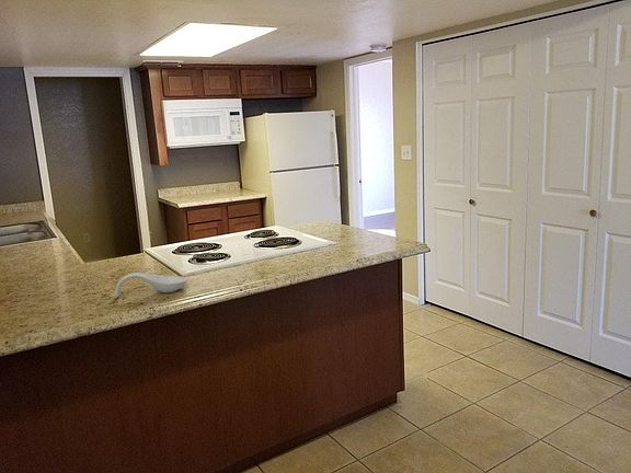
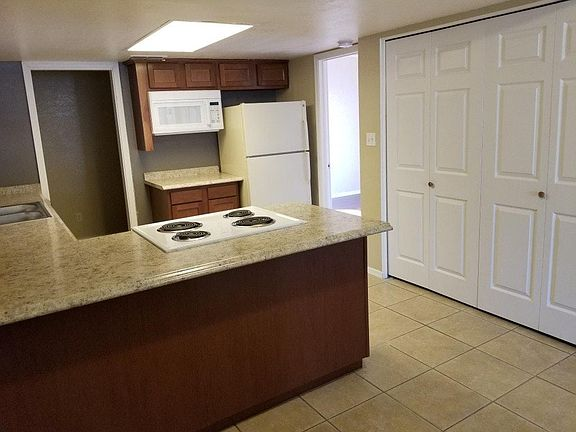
- spoon rest (151, 281)
